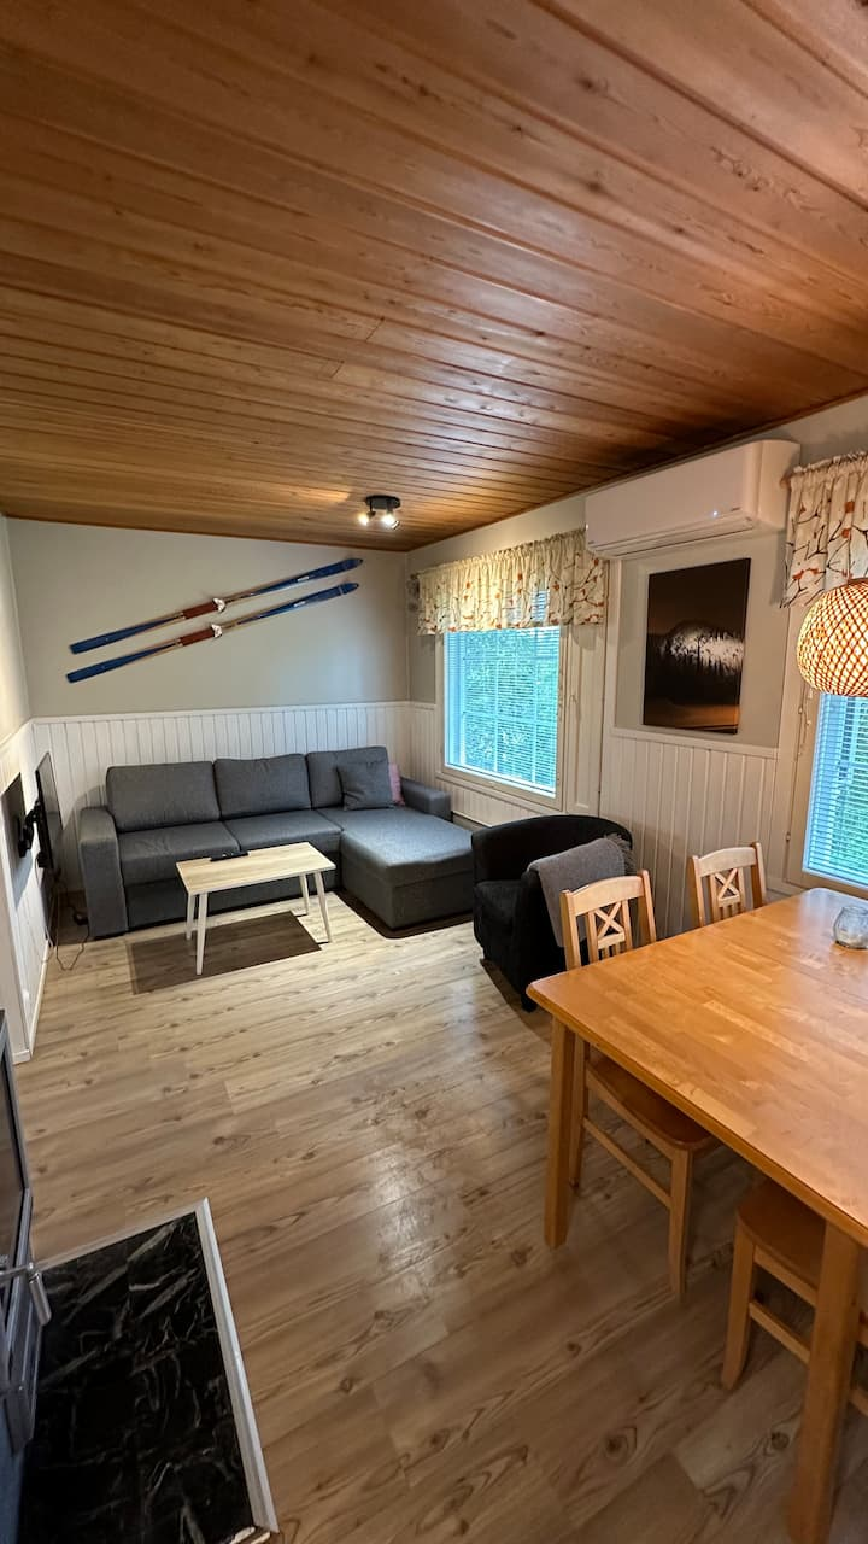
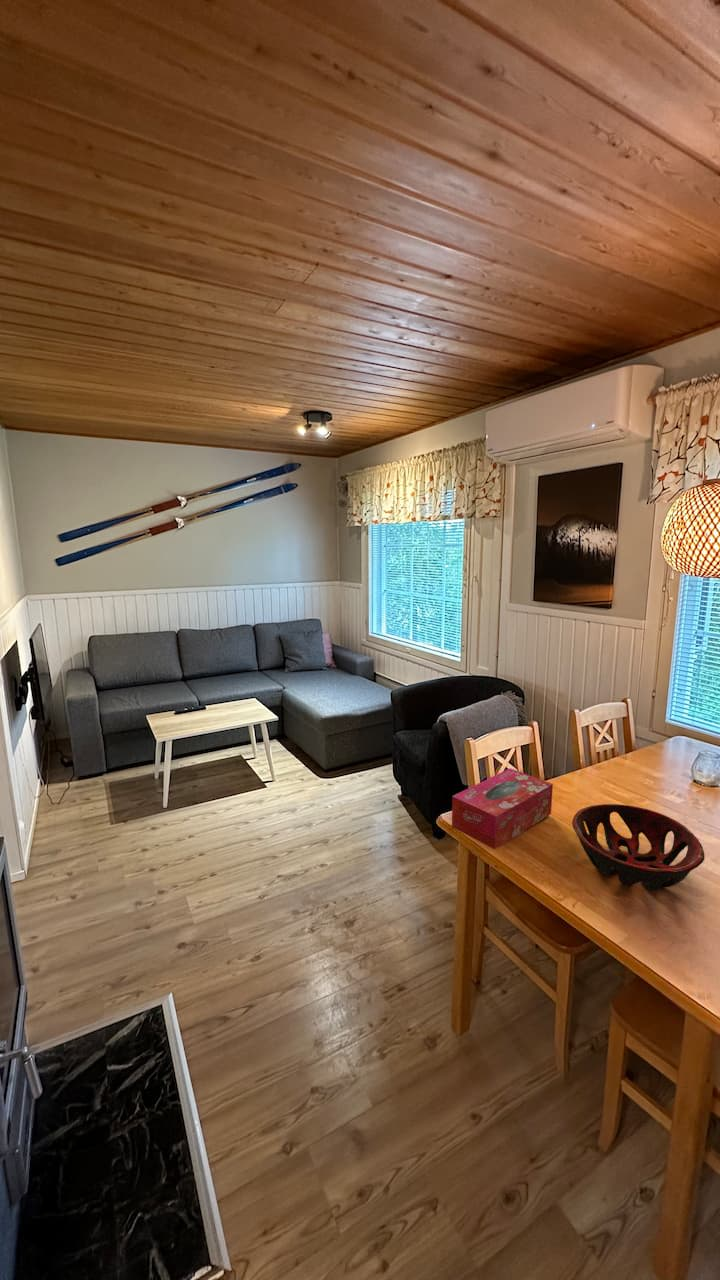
+ decorative bowl (633, 849)
+ tissue box (503, 805)
